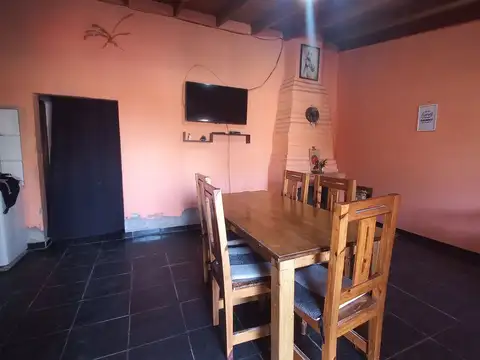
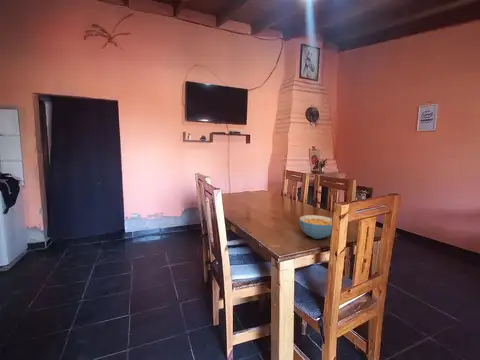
+ cereal bowl (317, 228)
